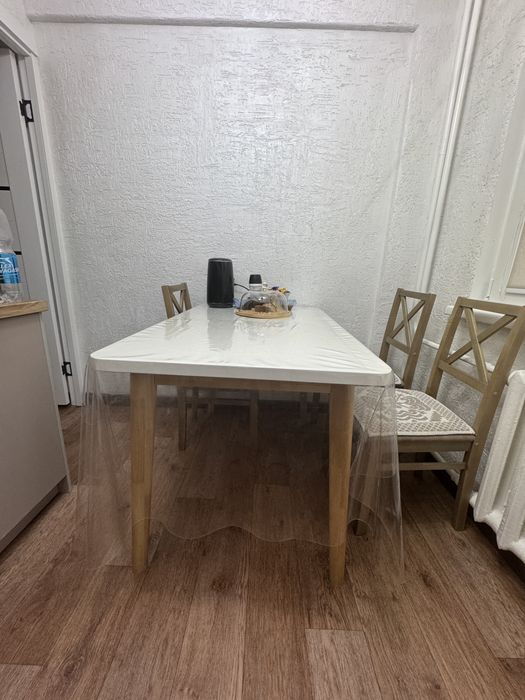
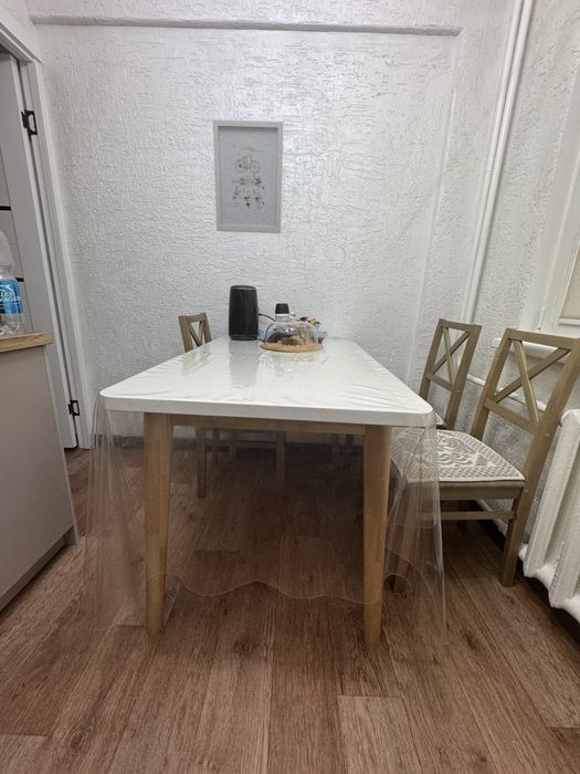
+ wall art (247, 179)
